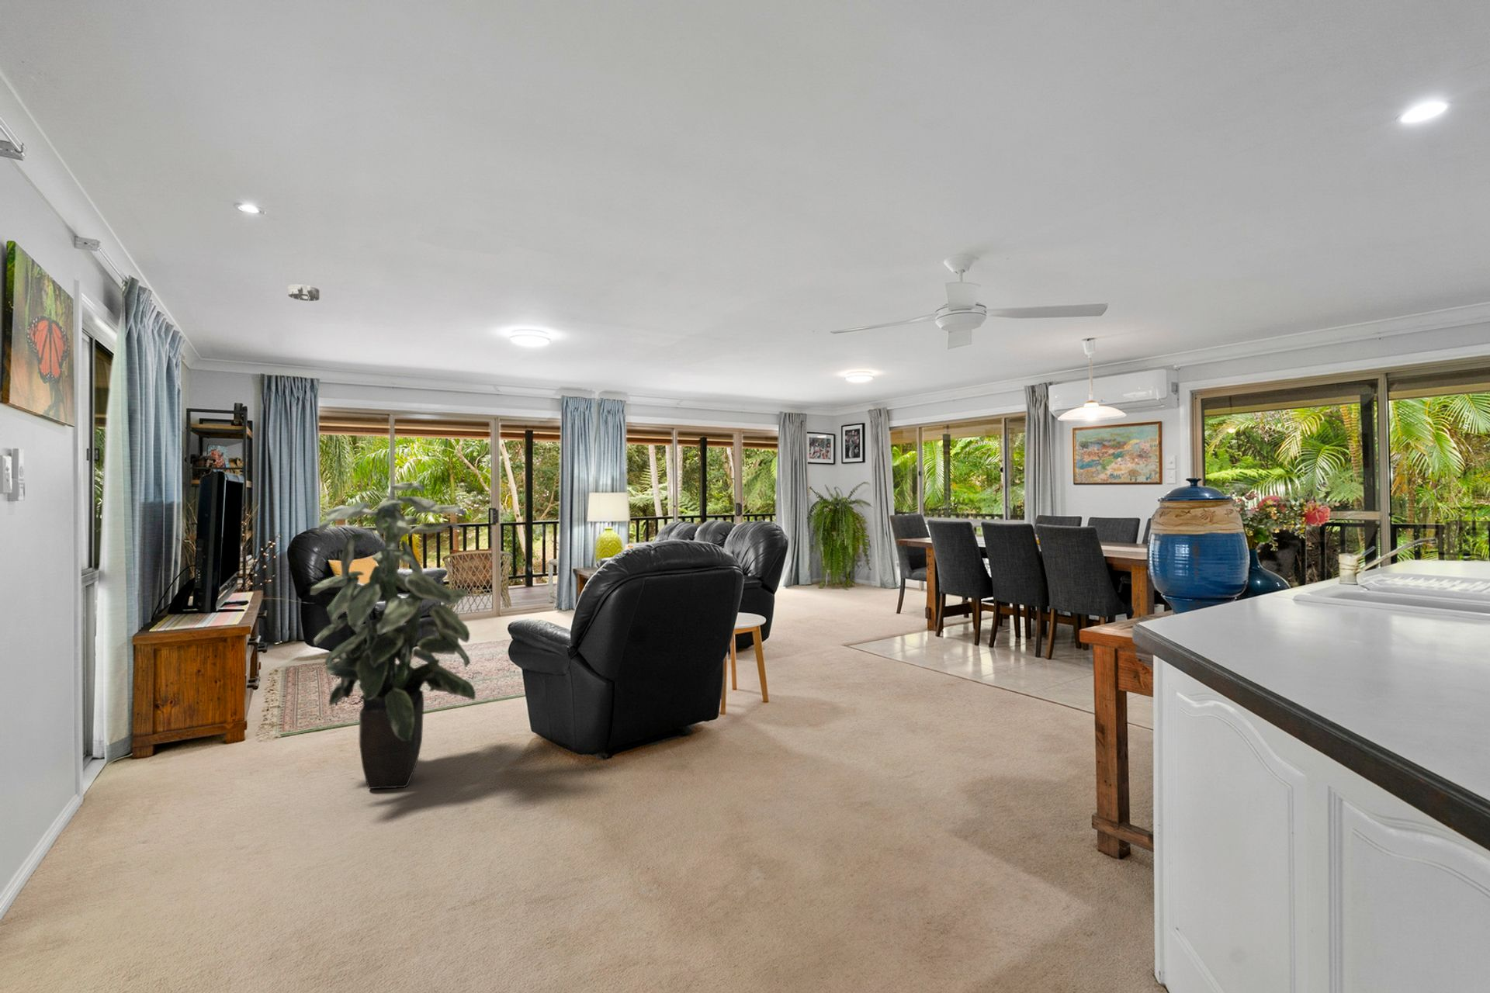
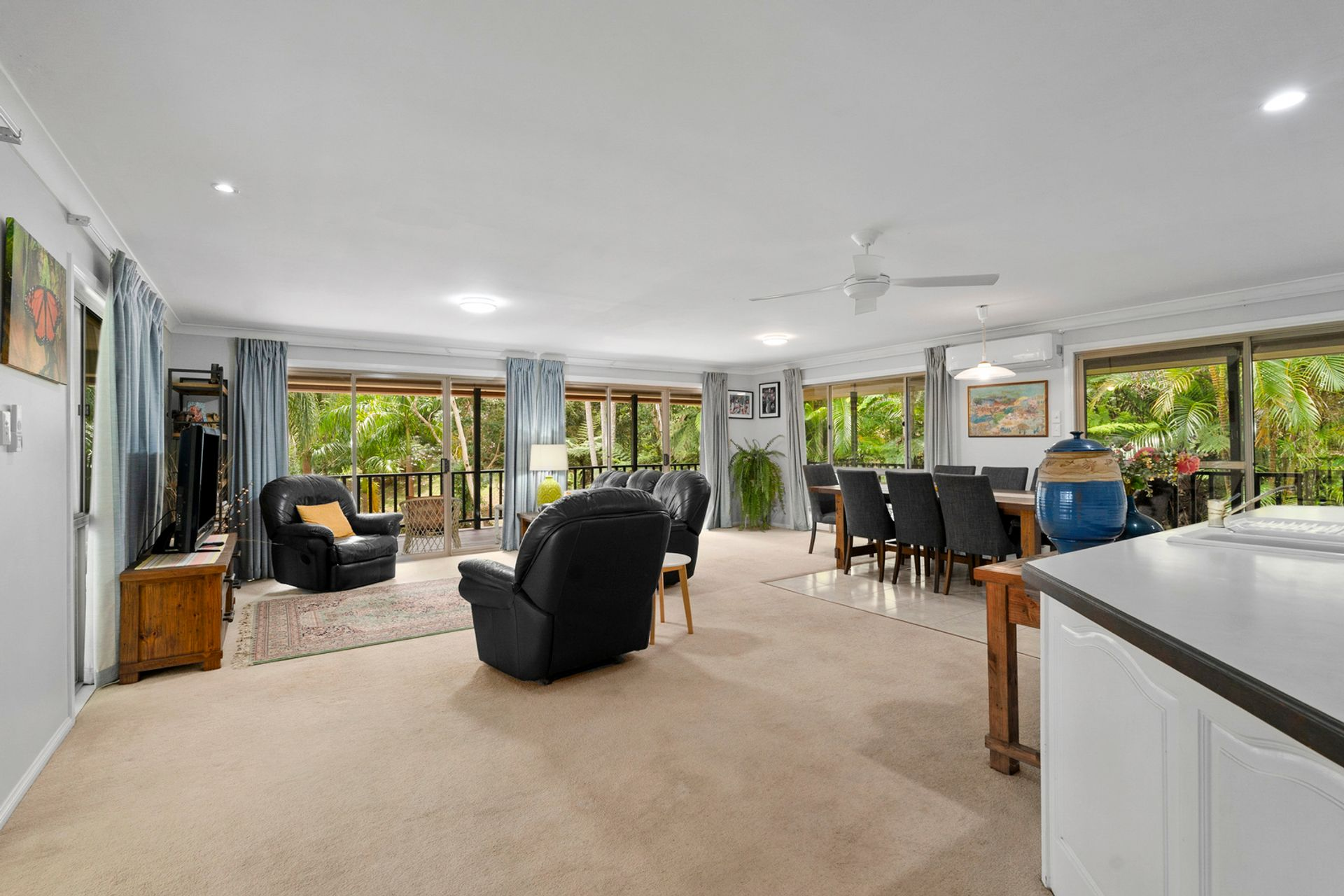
- smoke detector (304, 291)
- indoor plant (399, 634)
